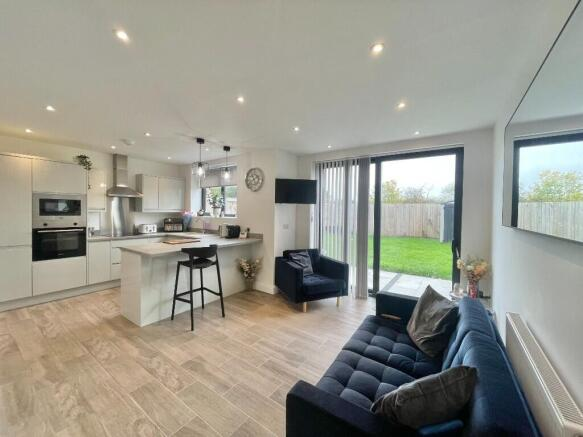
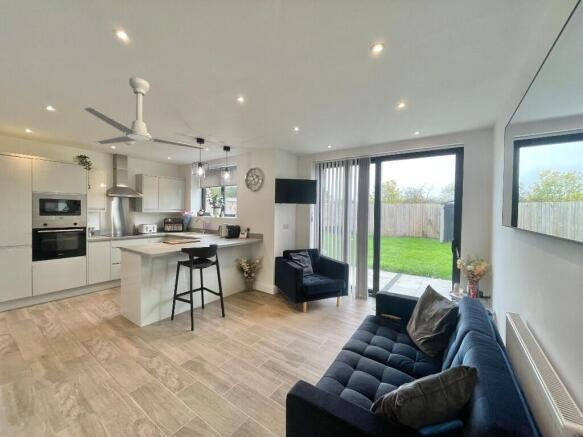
+ ceiling fan (141, 112)
